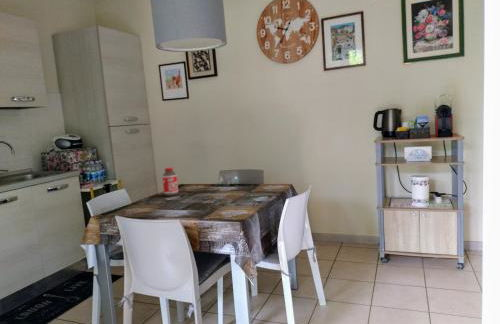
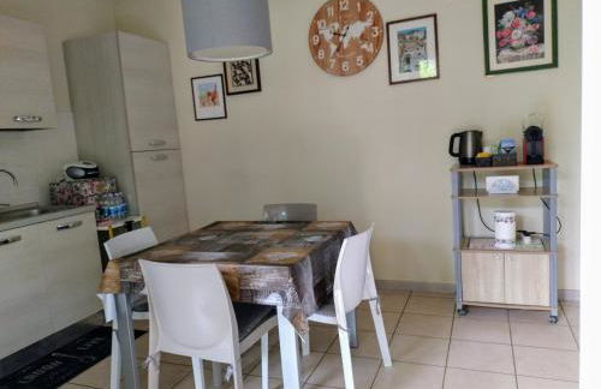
- bottle (170, 181)
